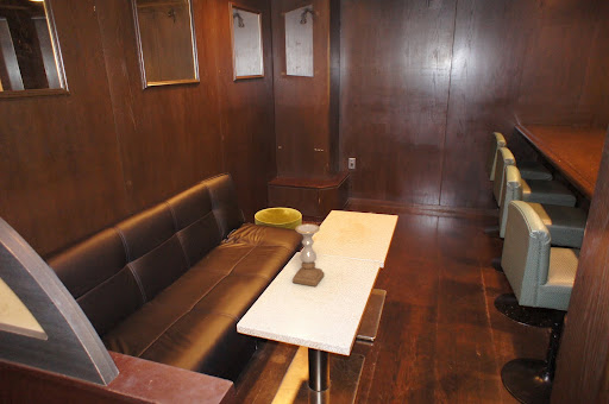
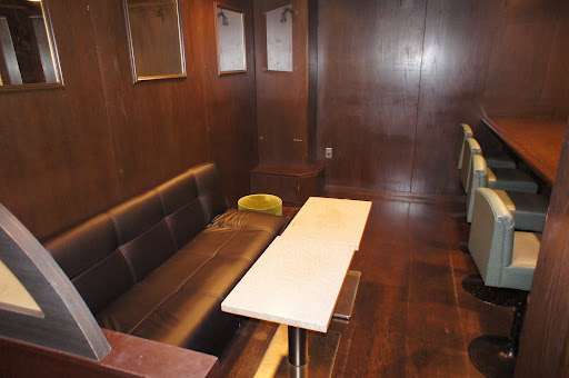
- candle holder (308, 253)
